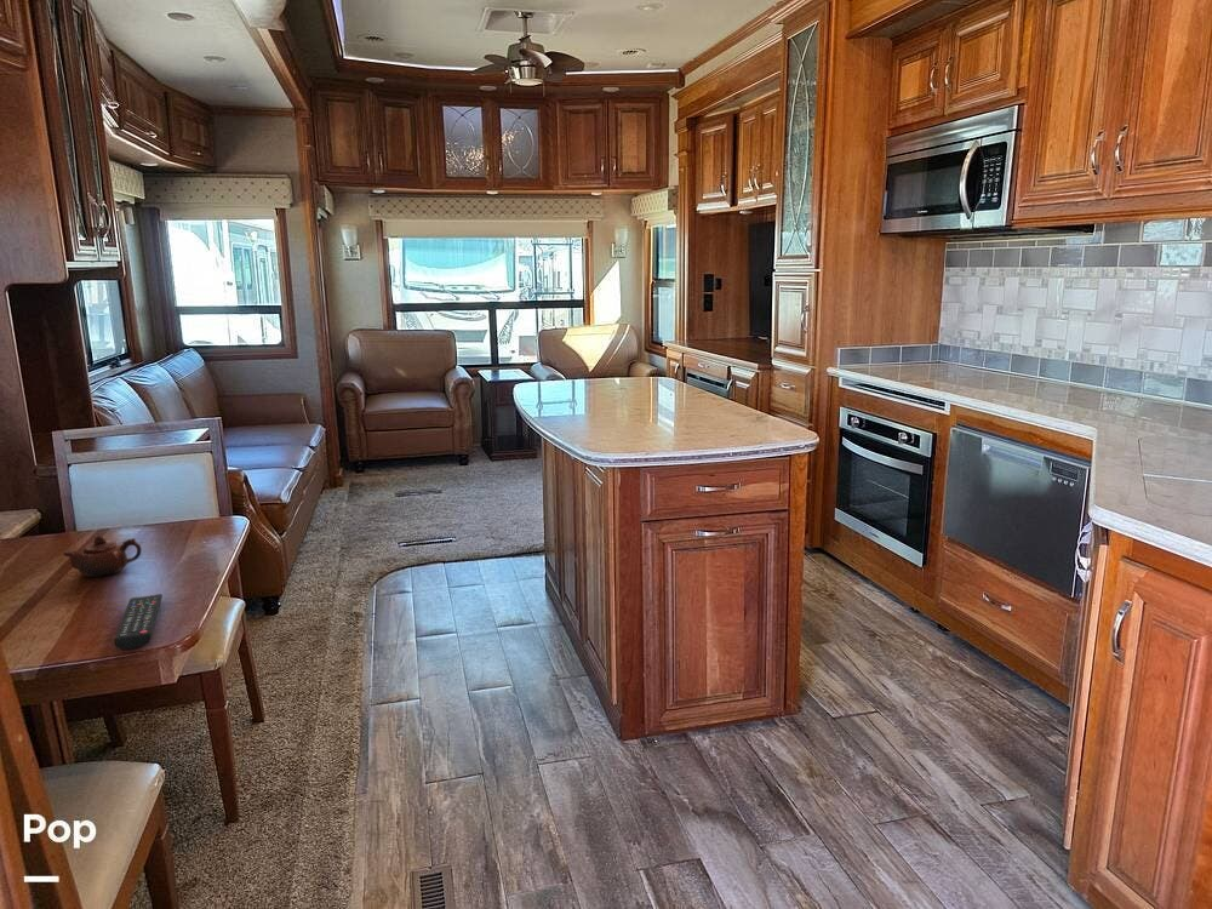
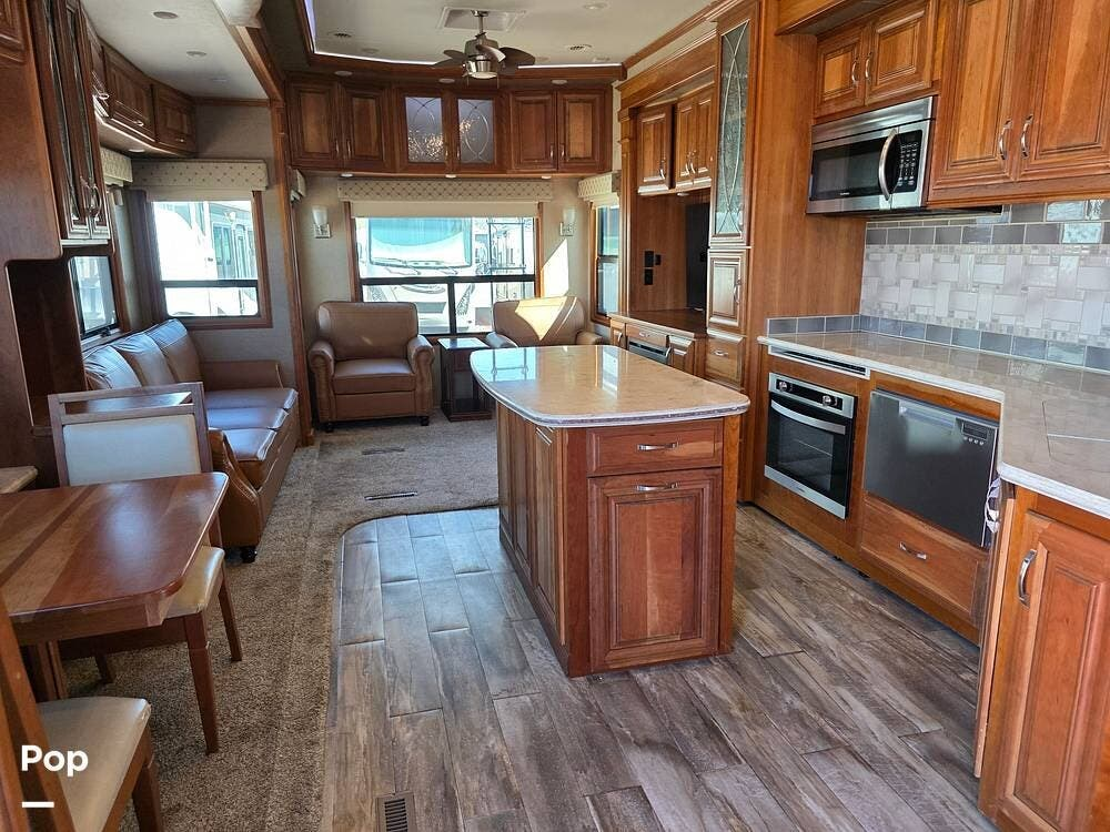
- remote control (139, 619)
- teapot (103, 553)
